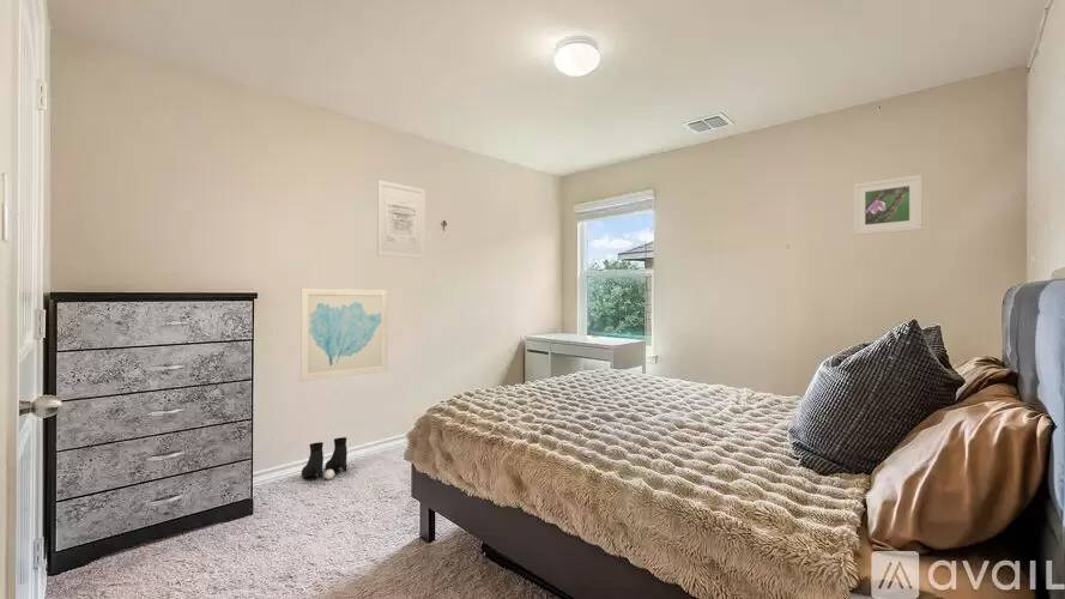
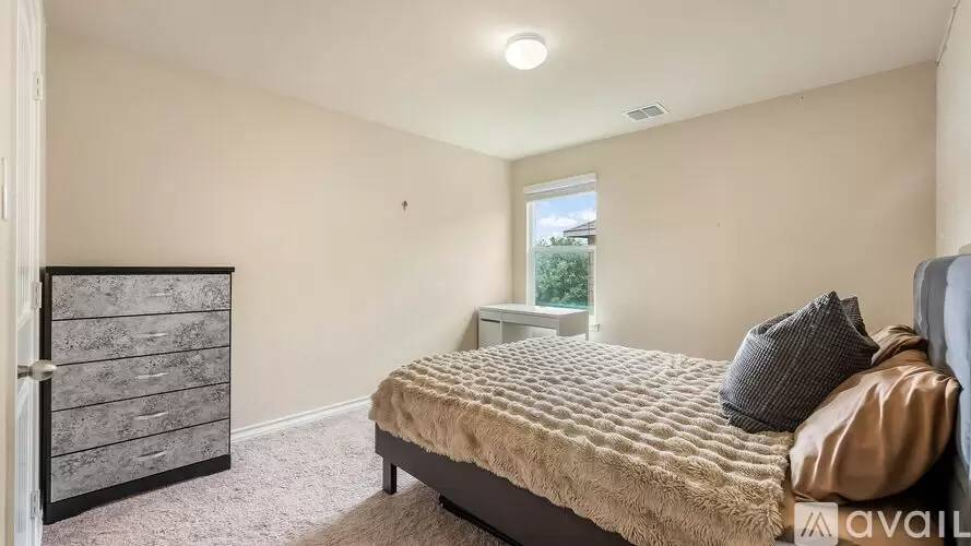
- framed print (887, 205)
- wall art (401, 220)
- boots (322, 455)
- wall art (346, 332)
